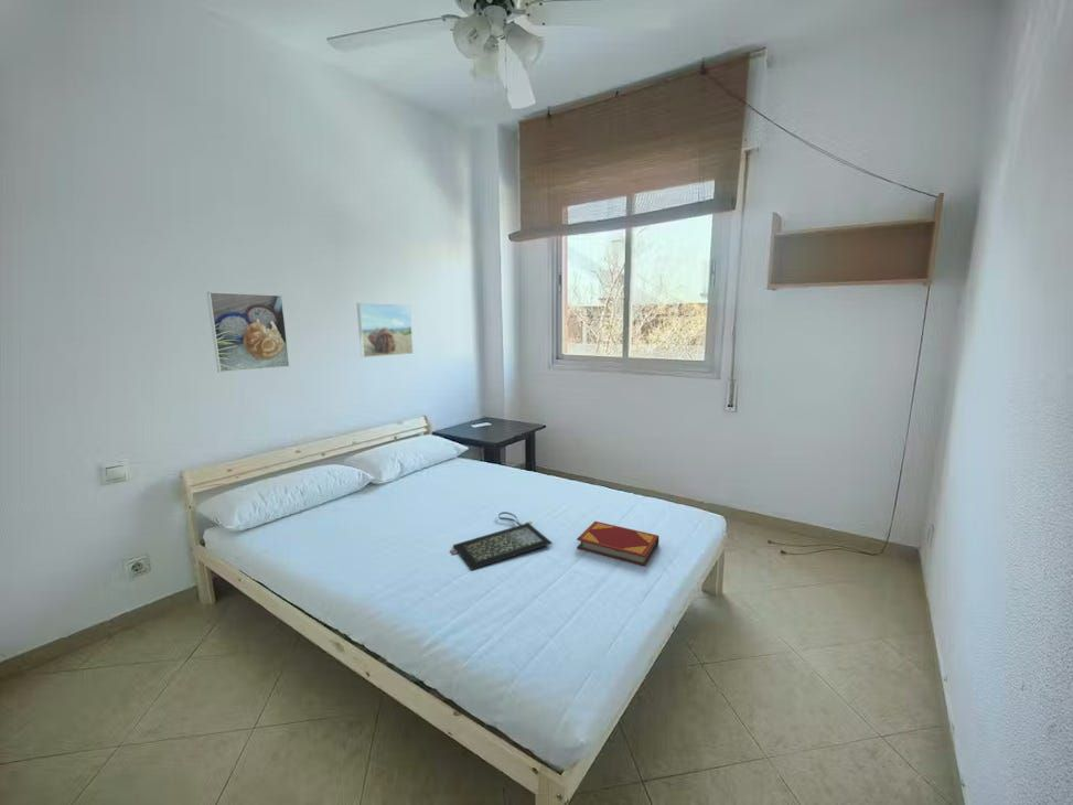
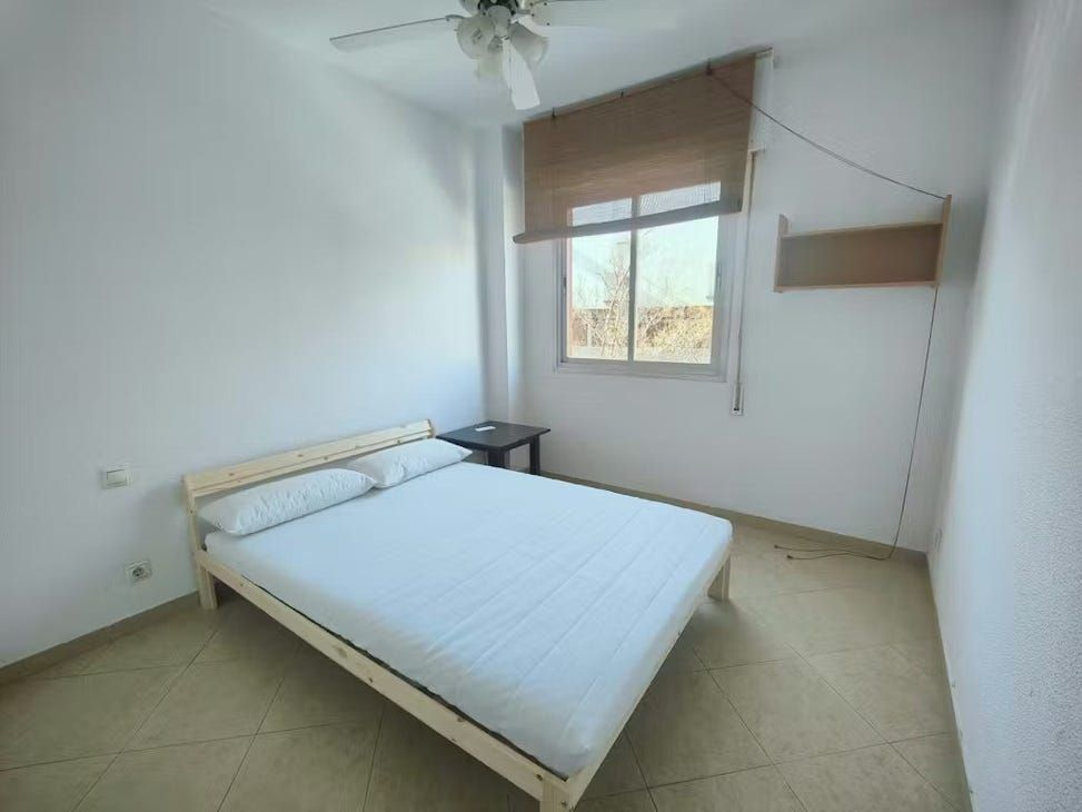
- hardback book (618, 541)
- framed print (386, 330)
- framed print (250, 332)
- clutch bag (505, 541)
